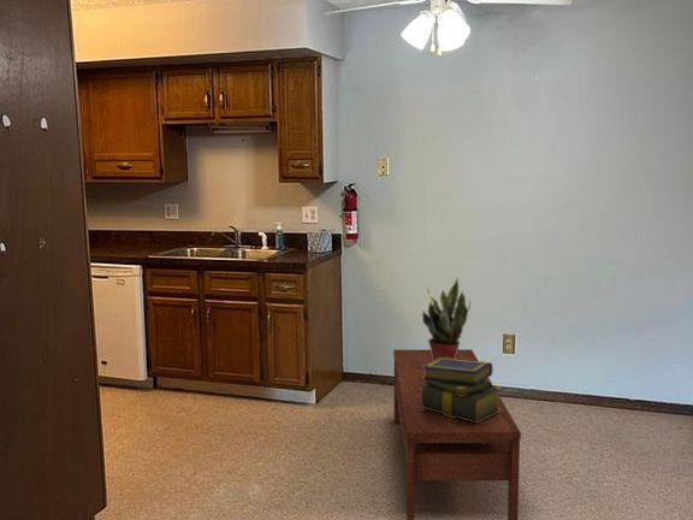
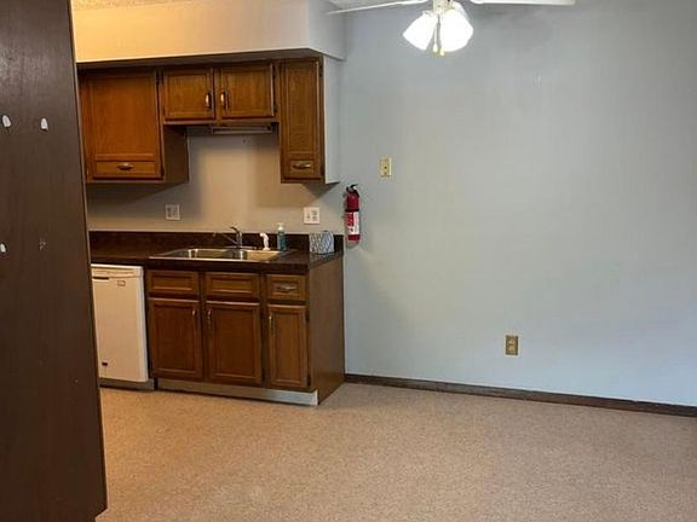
- stack of books (457, 386)
- coffee table (444, 425)
- potted plant (439, 320)
